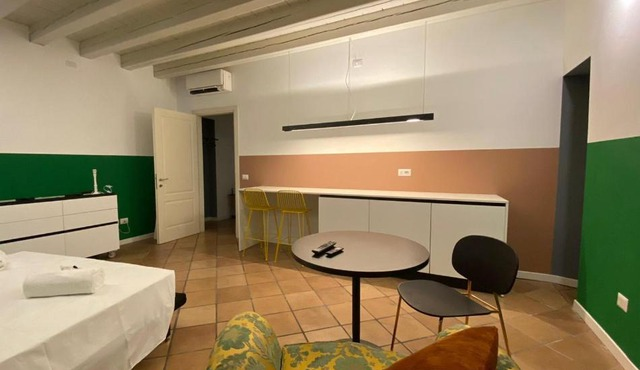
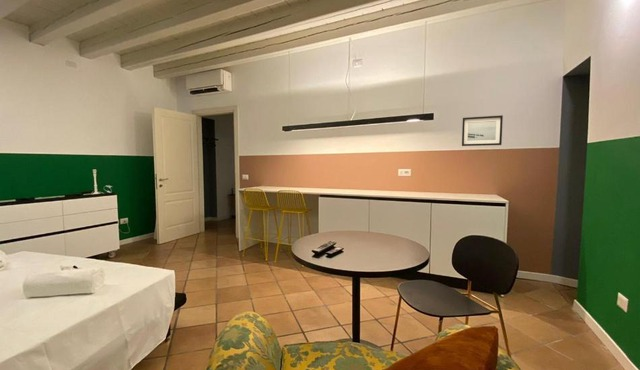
+ wall art (481, 131)
